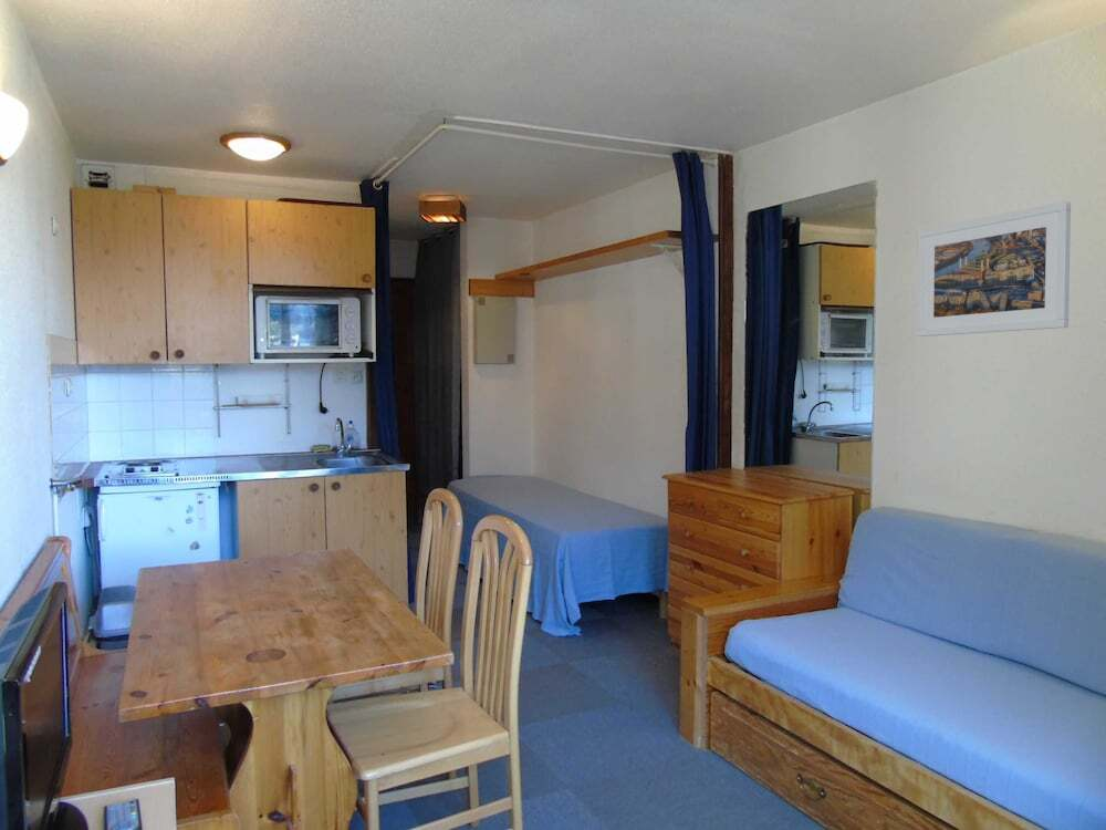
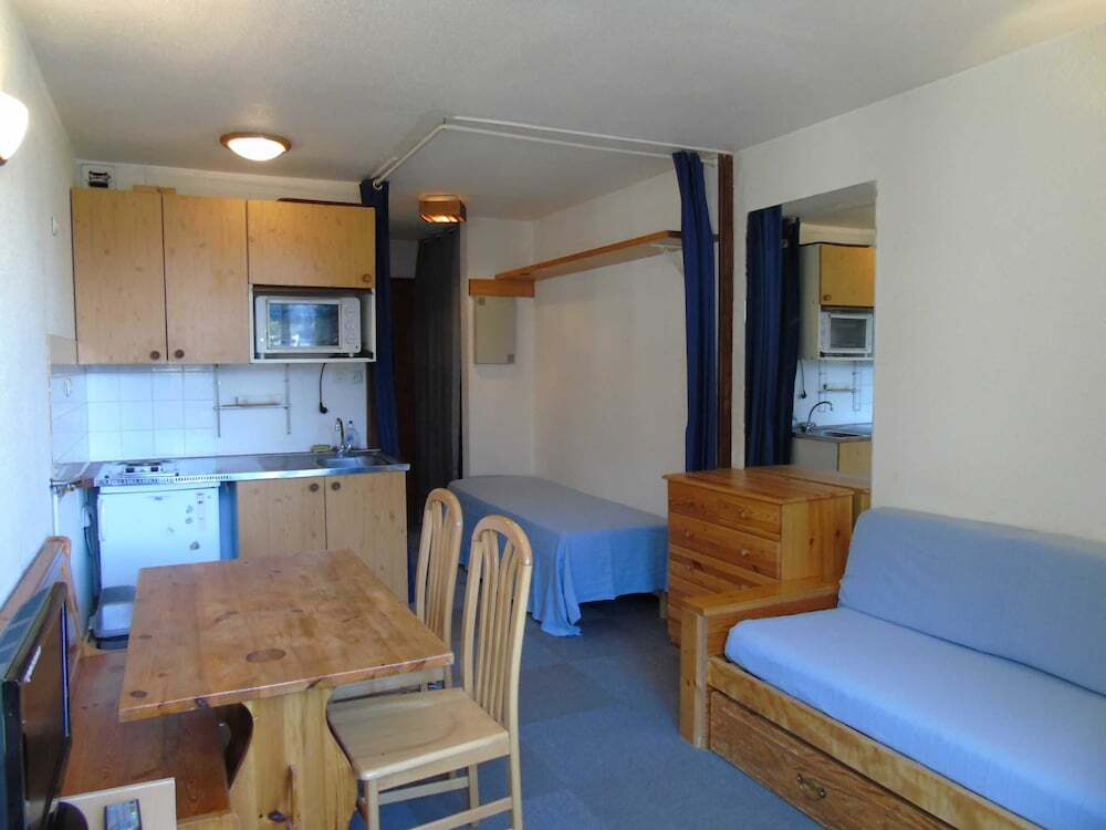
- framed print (987, 274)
